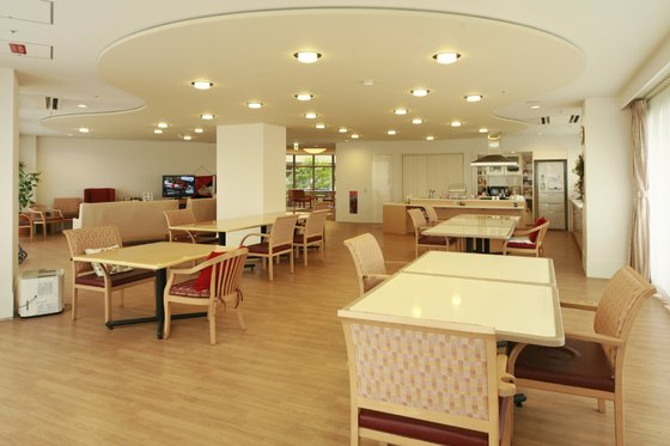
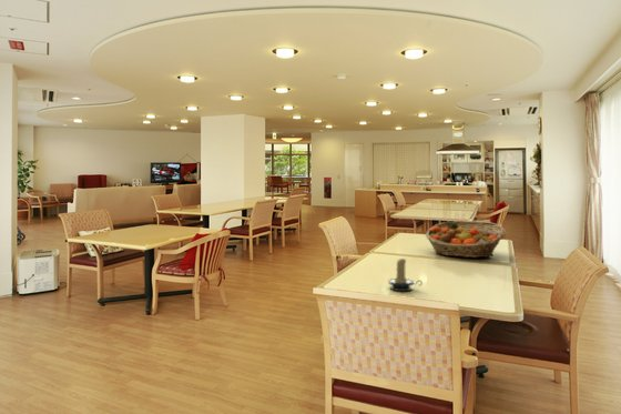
+ candle holder (404, 274)
+ fruit basket (464, 238)
